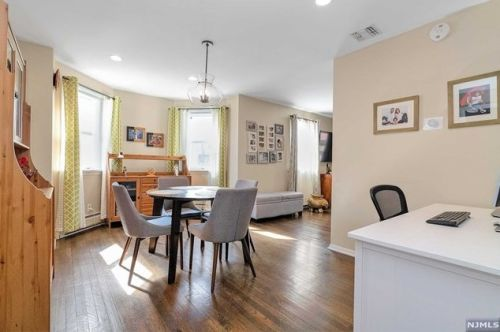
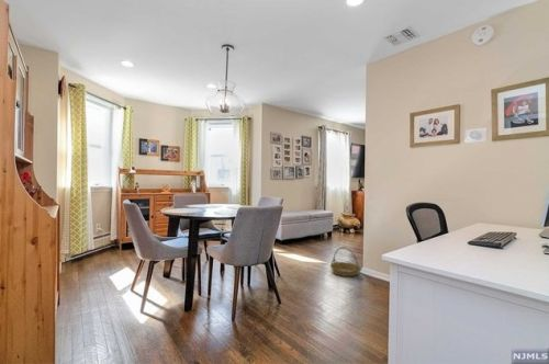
+ basket (345, 262)
